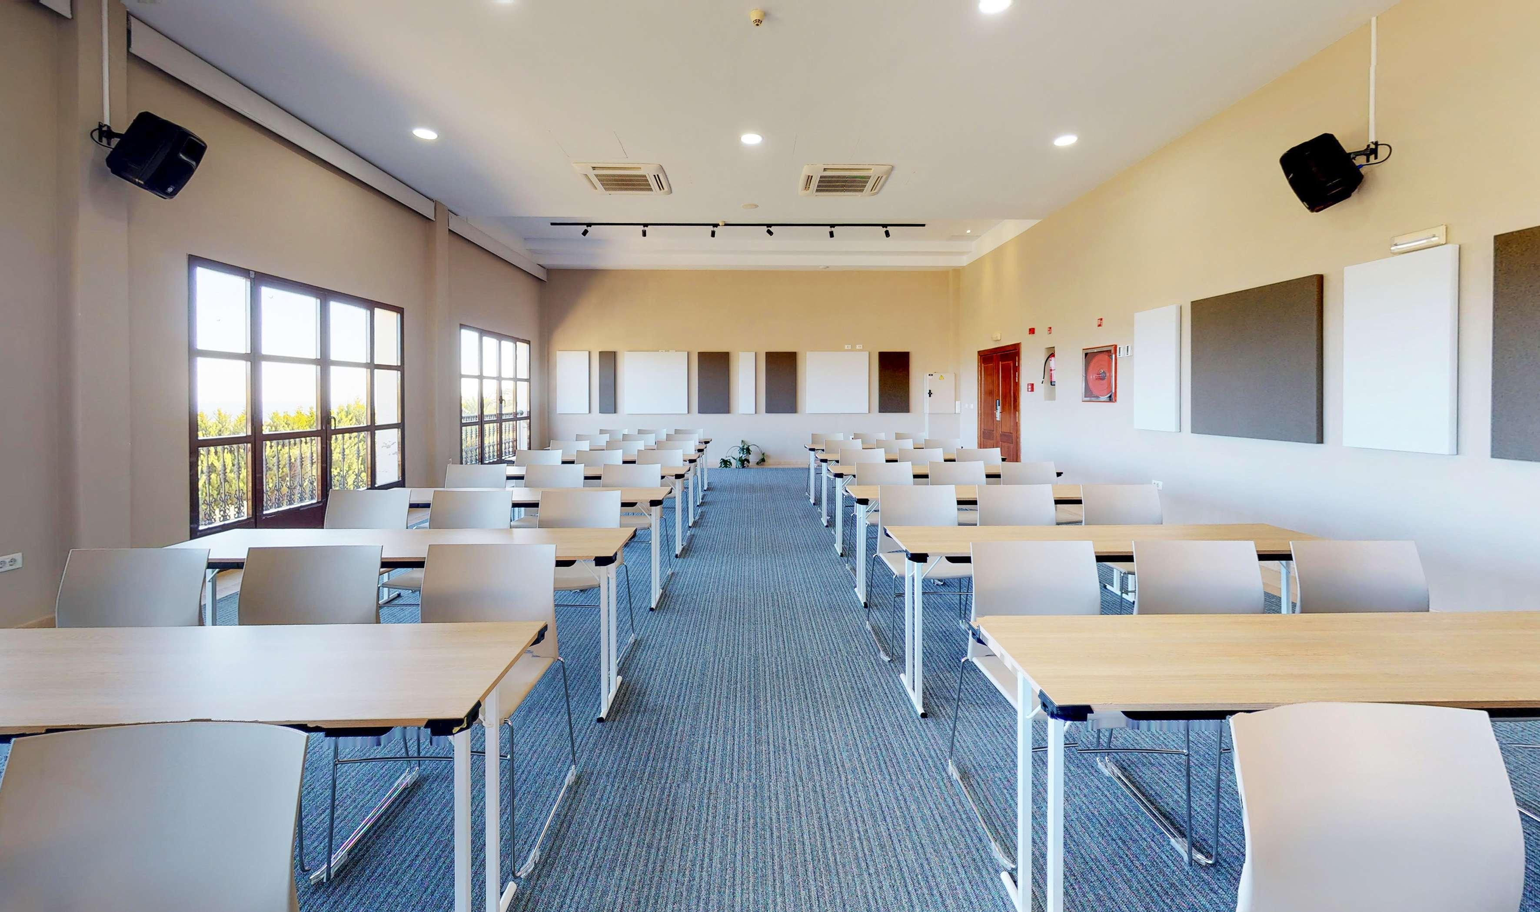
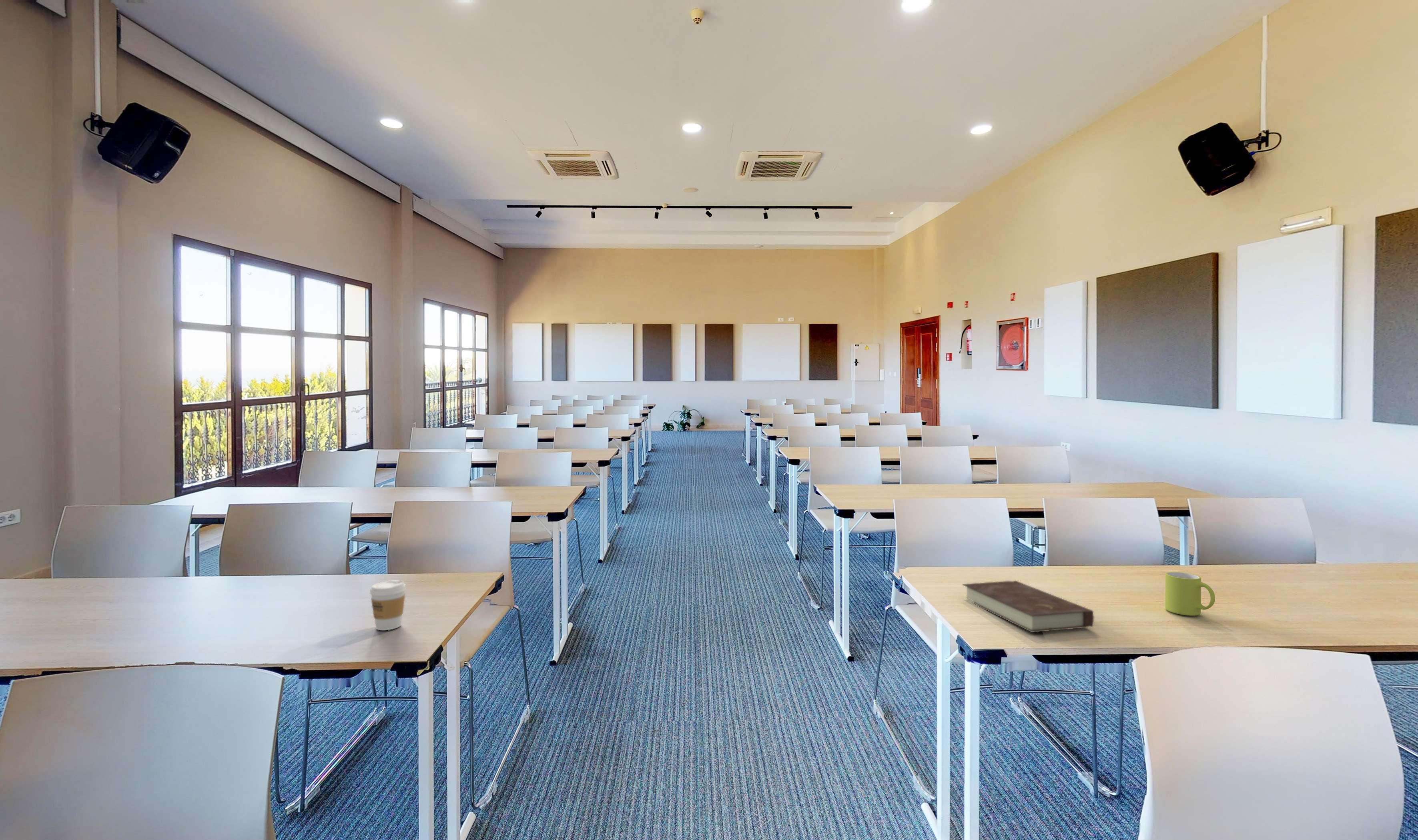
+ book (1023, 604)
+ mug (1190, 595)
+ coffee cup (388, 604)
